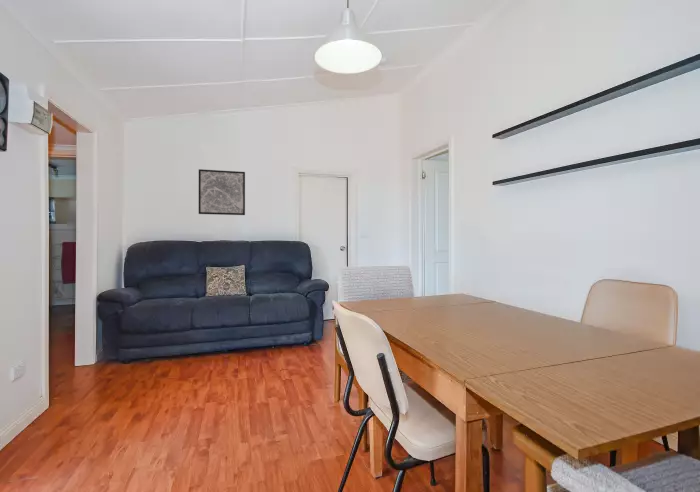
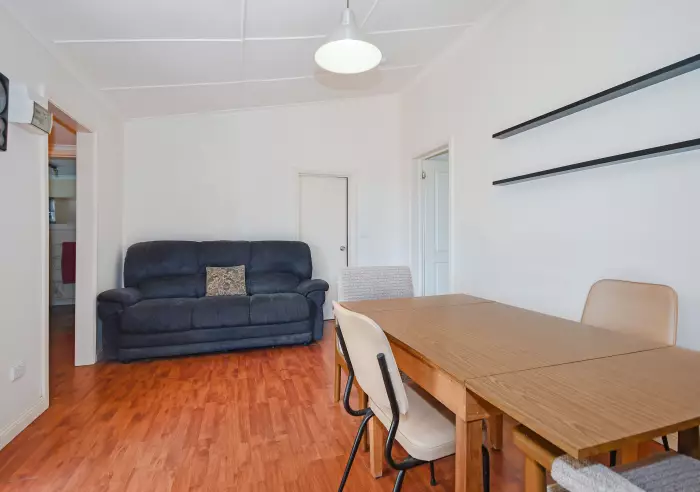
- wall art (222, 192)
